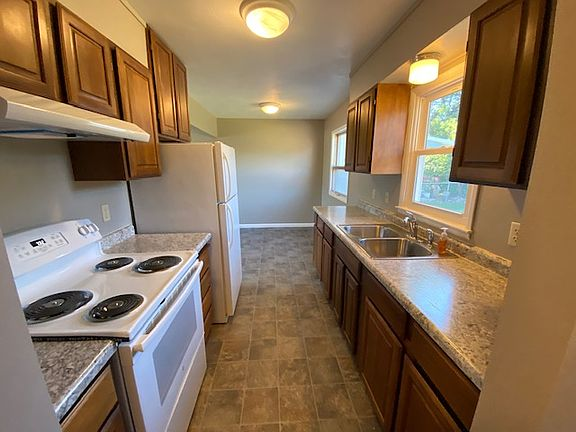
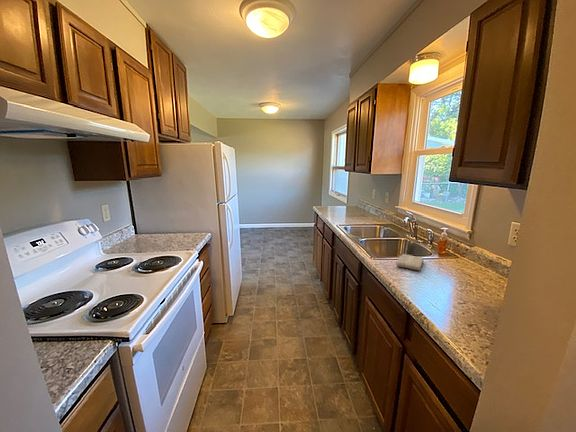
+ washcloth (410, 261)
